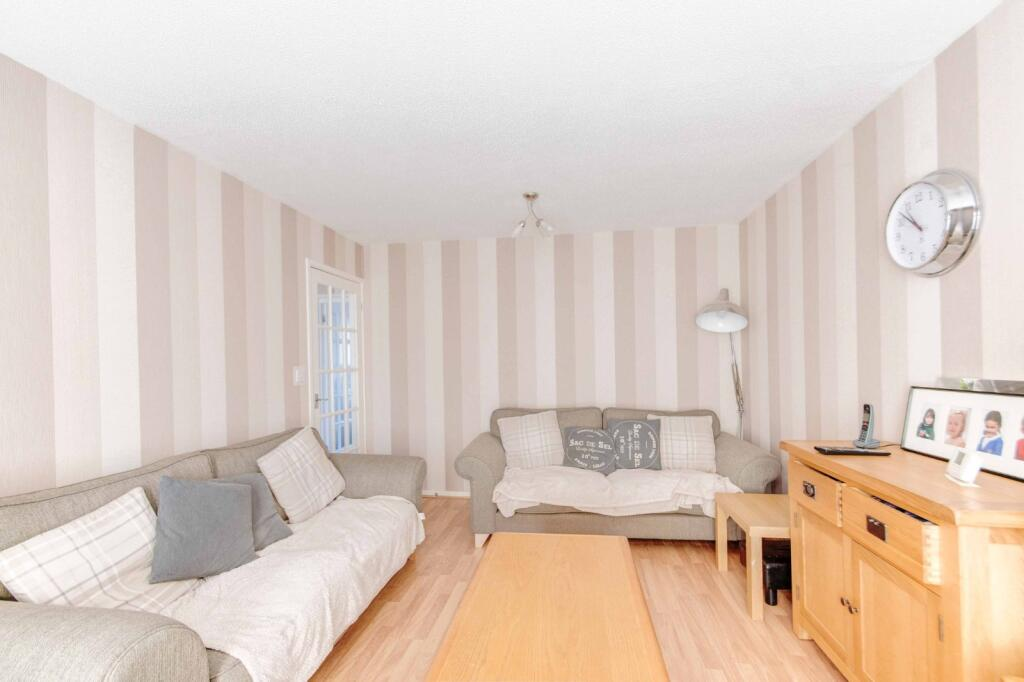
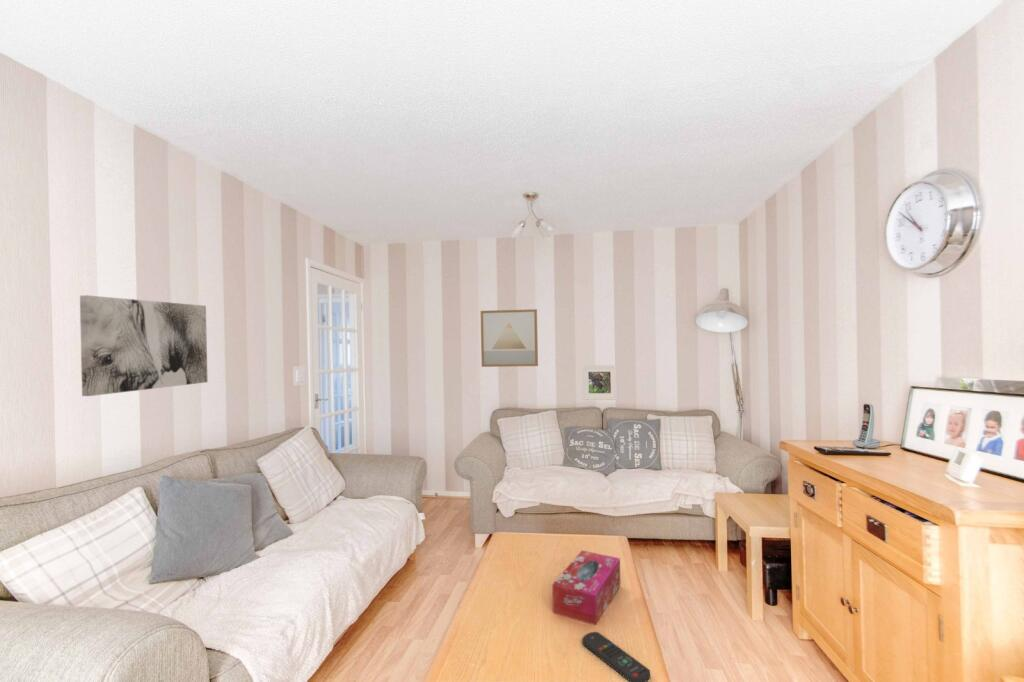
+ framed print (599, 382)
+ remote control (614, 656)
+ tissue box (588, 584)
+ wall art (509, 338)
+ wall art (152, 344)
